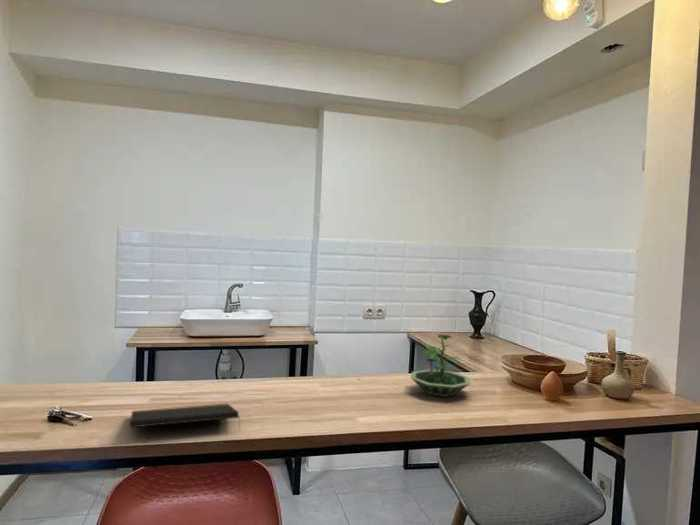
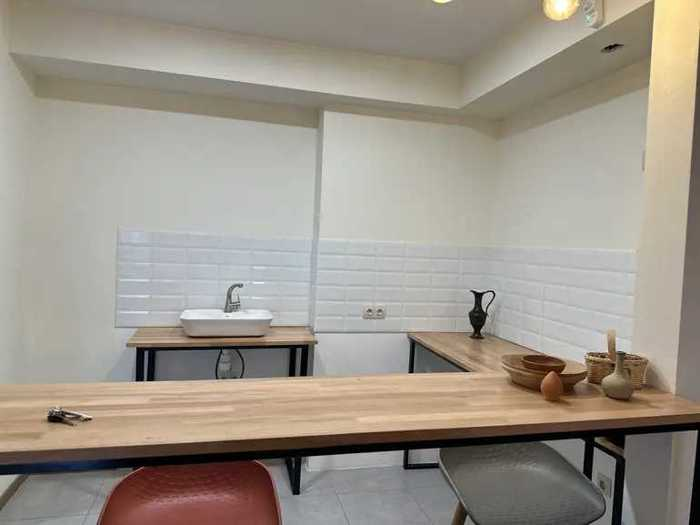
- terrarium (442, 344)
- notepad (183, 414)
